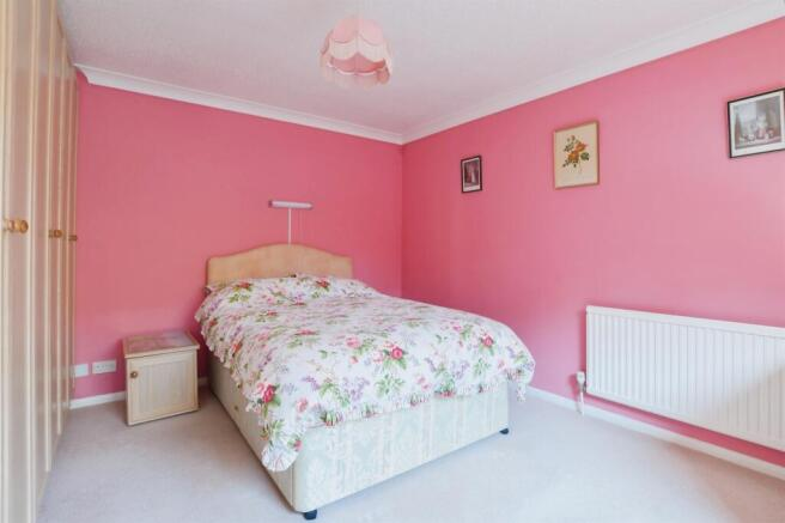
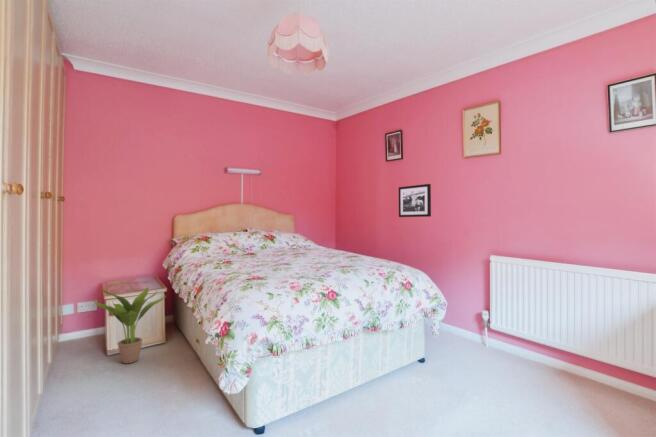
+ potted plant (133, 322)
+ picture frame (414, 201)
